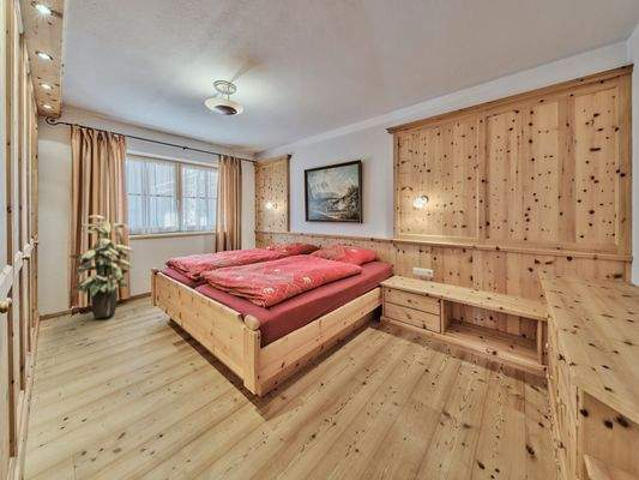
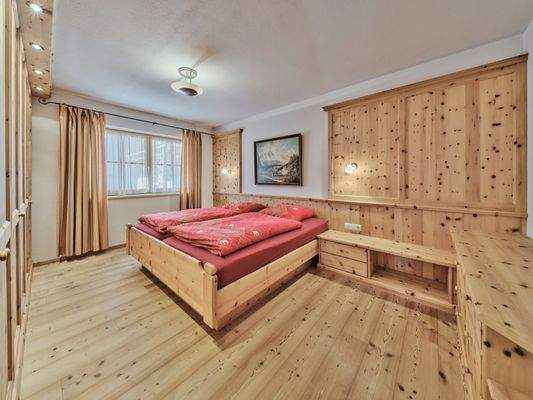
- indoor plant (102, 265)
